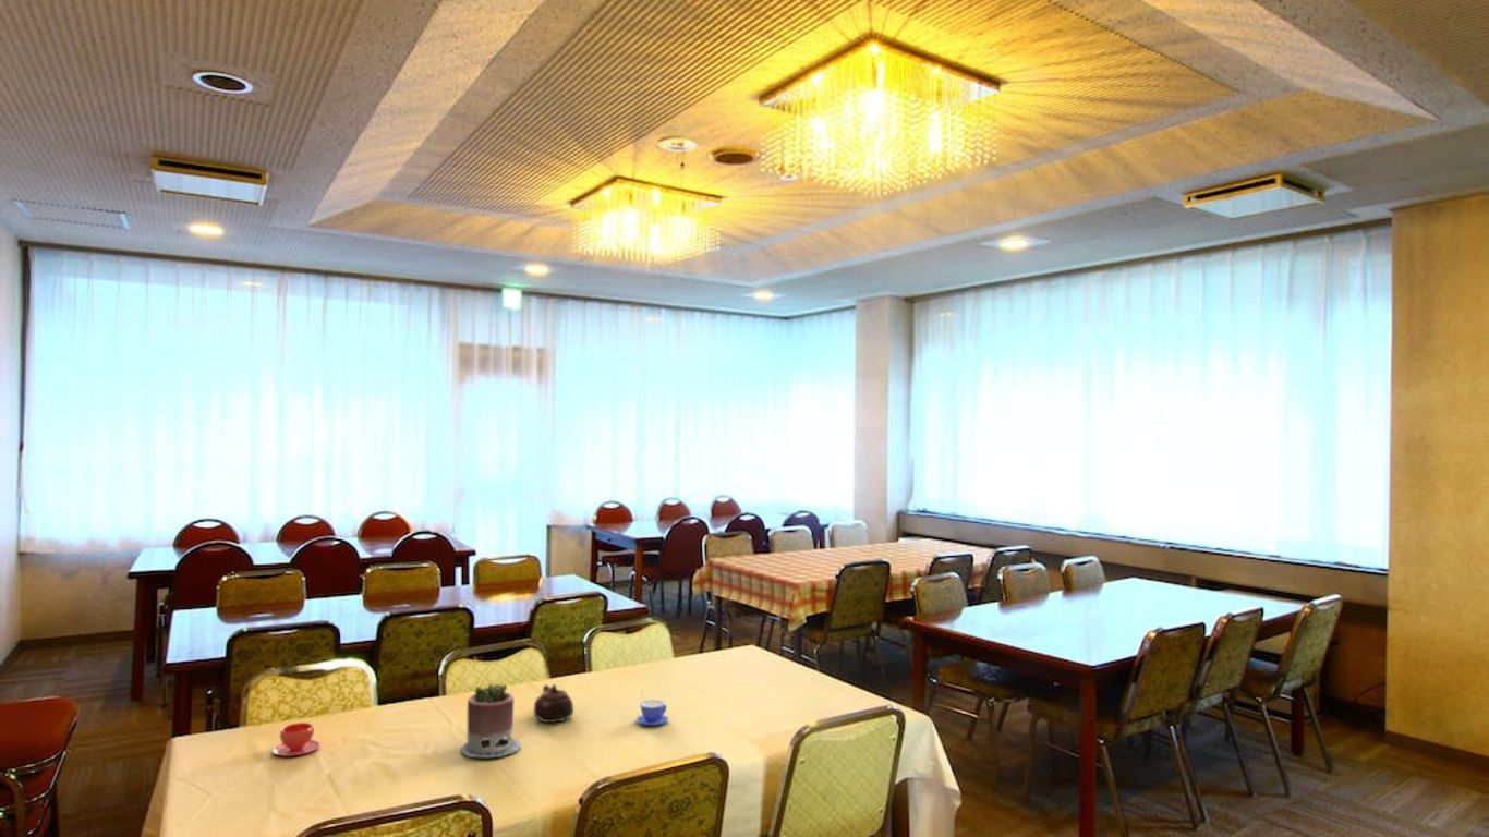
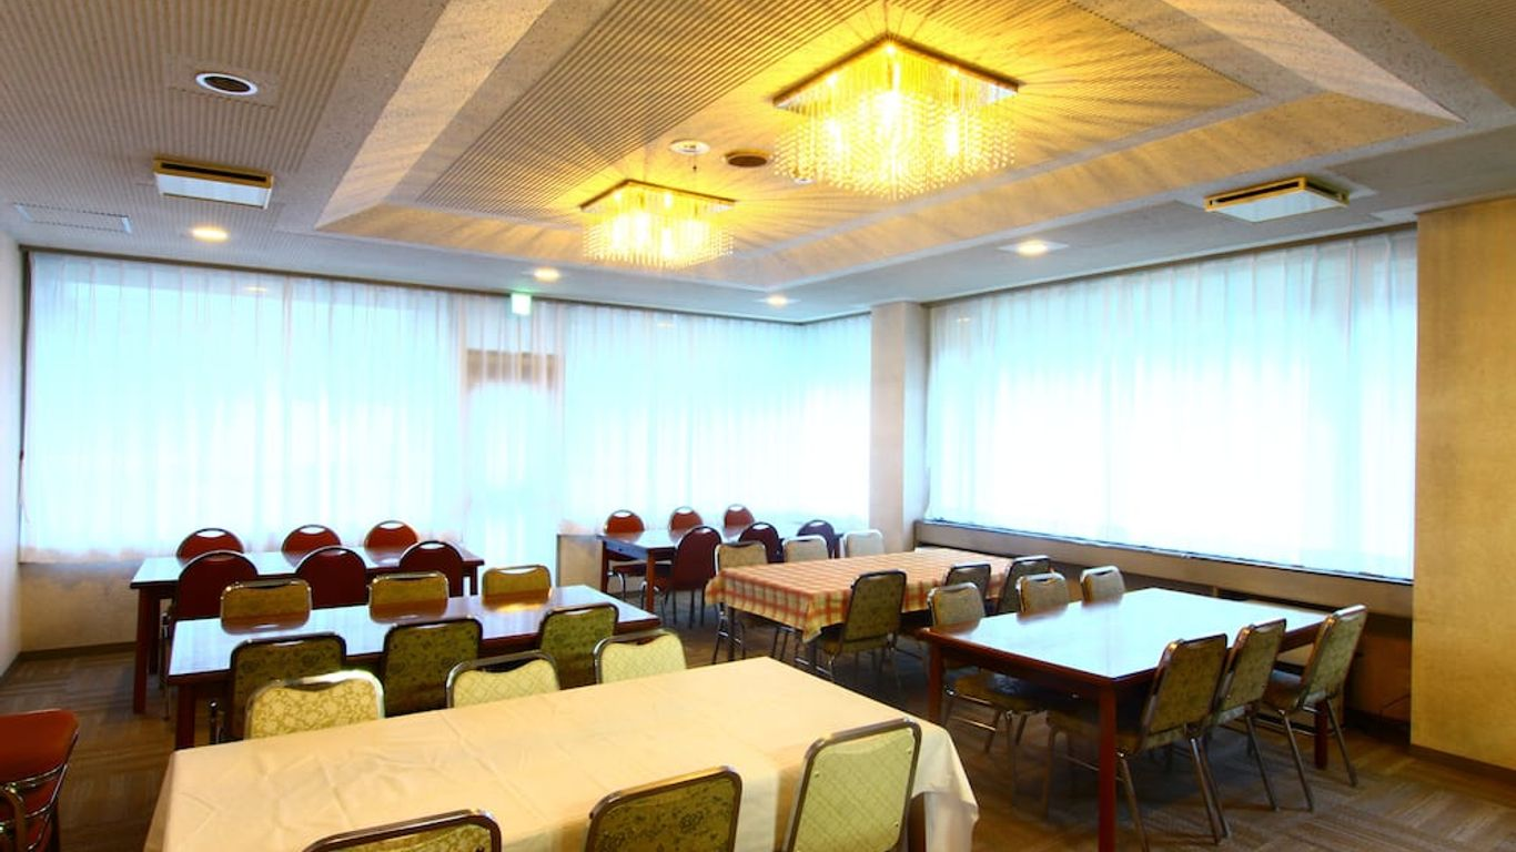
- teacup (652, 712)
- succulent planter (492, 715)
- teacup (296, 738)
- teapot (553, 700)
